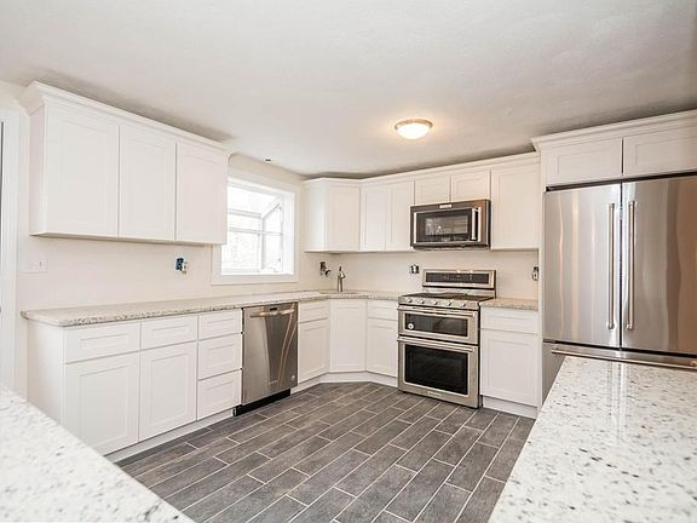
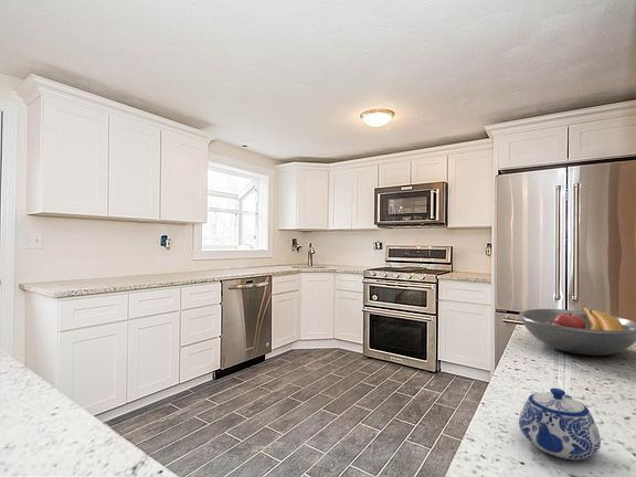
+ teapot (555, 420)
+ fruit bowl (576, 329)
